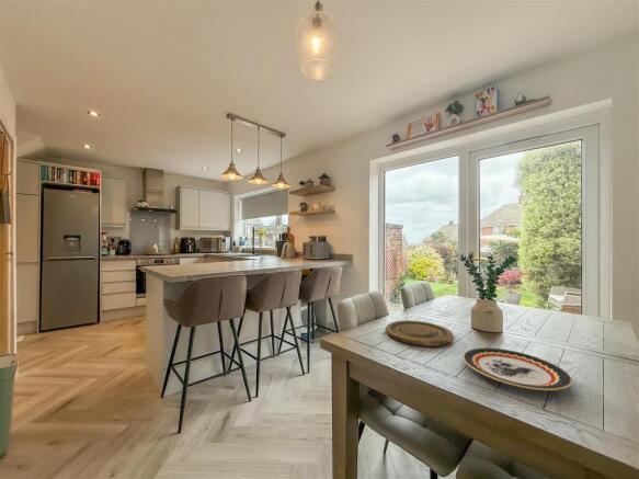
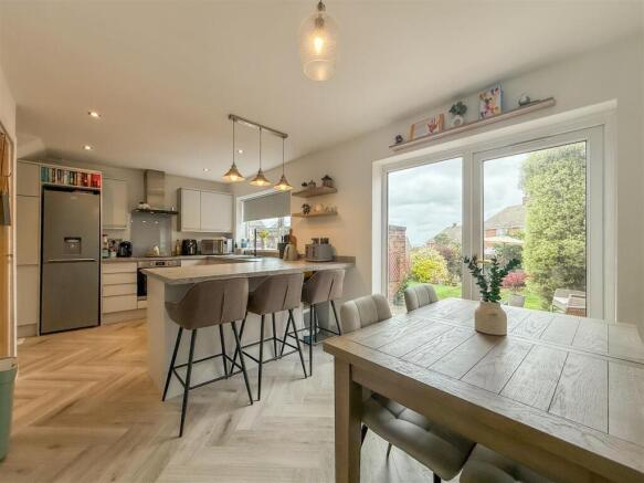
- plate (418, 331)
- plate (512, 368)
